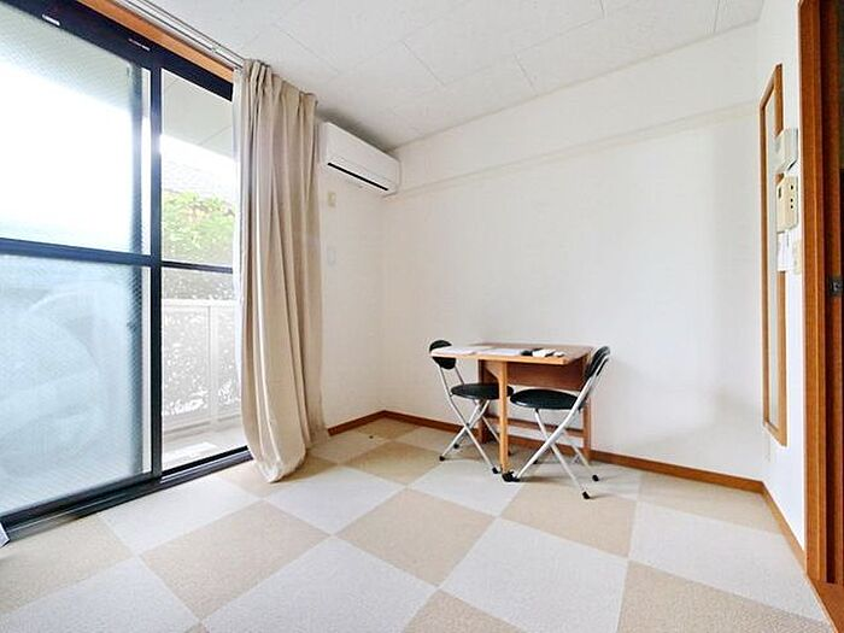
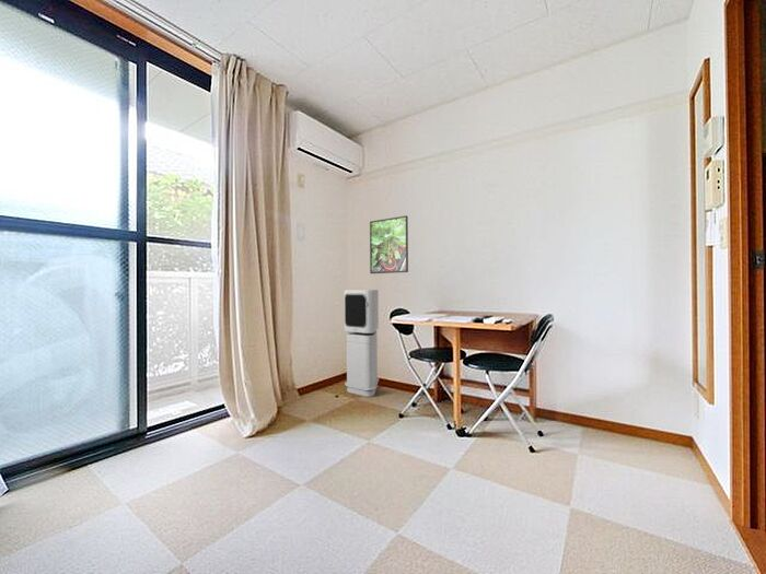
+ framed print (387, 245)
+ air purifier (367, 340)
